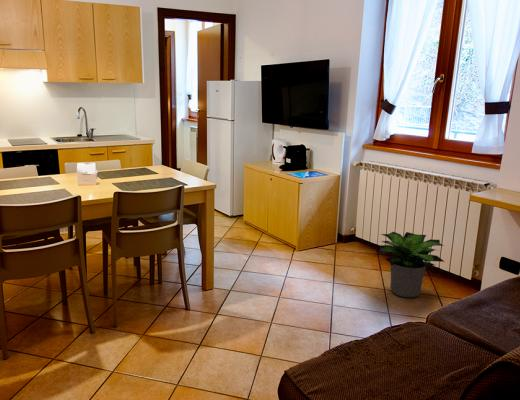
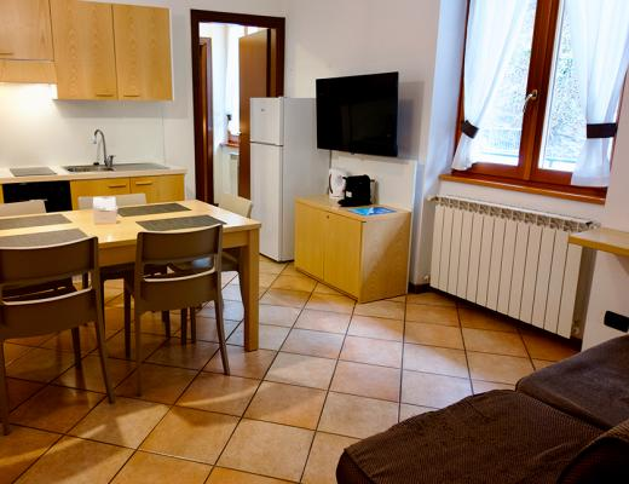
- potted plant (412, 267)
